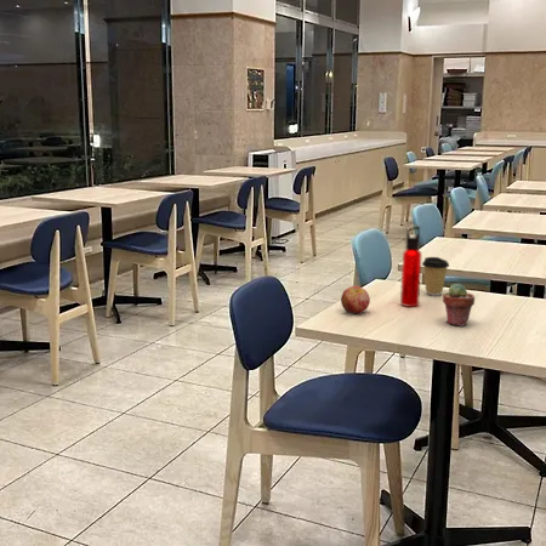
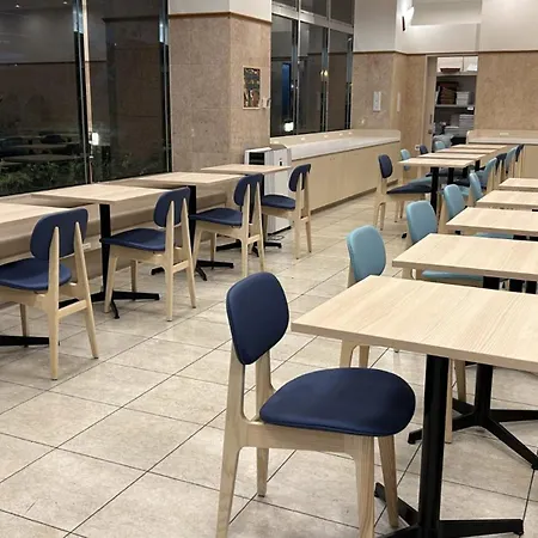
- coffee cup (434, 275)
- potted succulent (457, 302)
- water bottle (411, 265)
- apple (354, 298)
